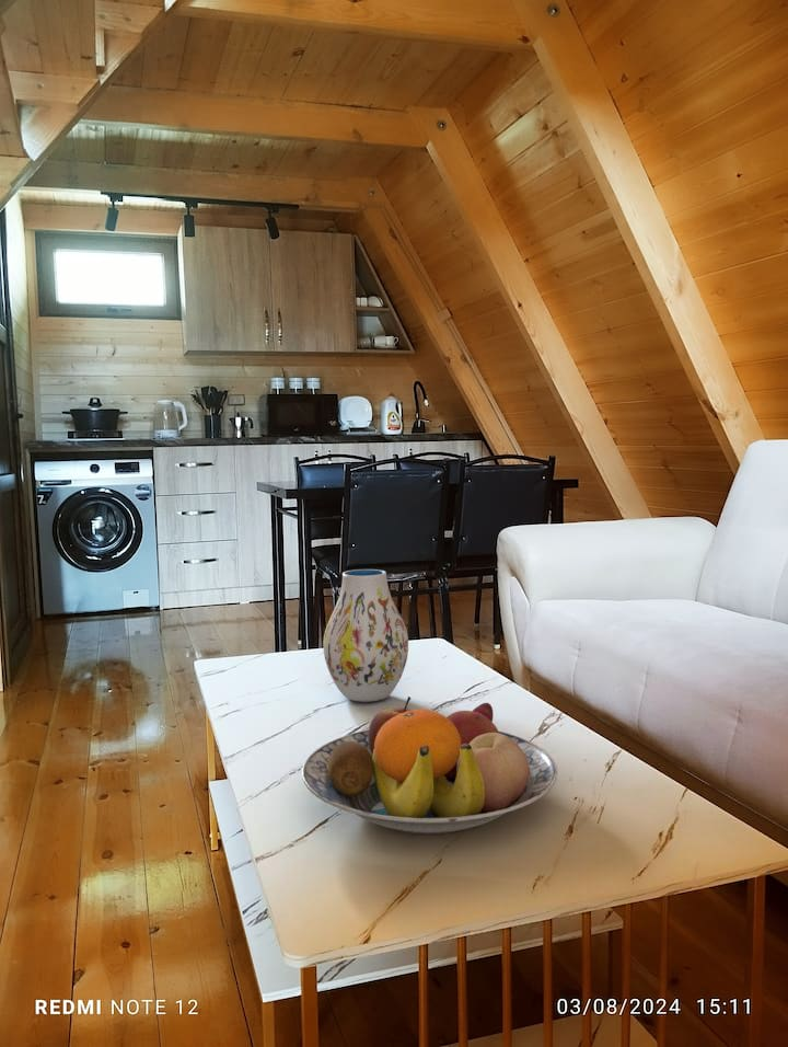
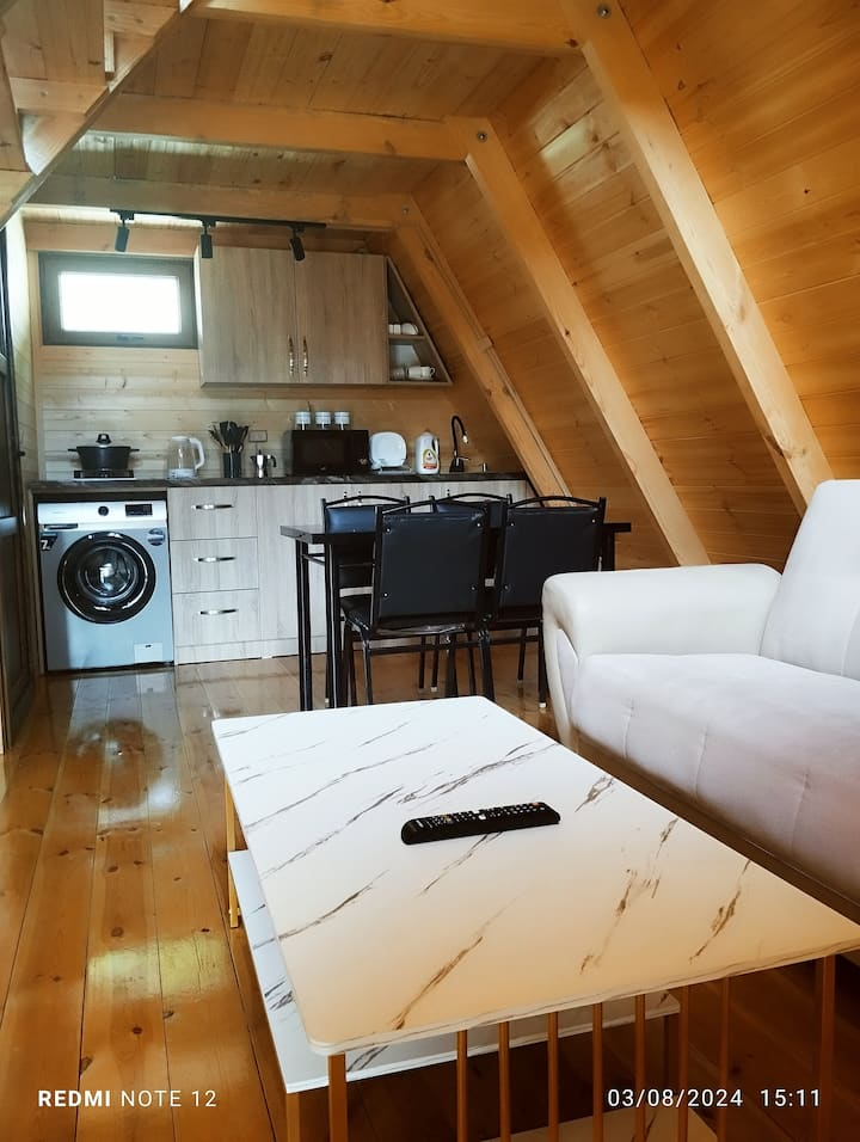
- vase (366, 635)
- fruit bowl (428, 755)
